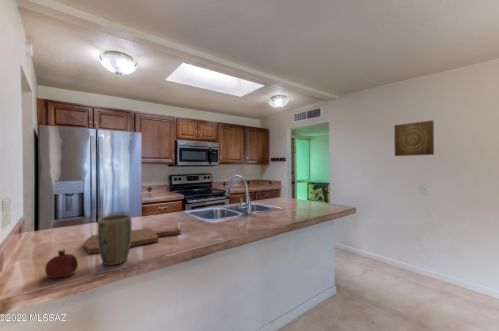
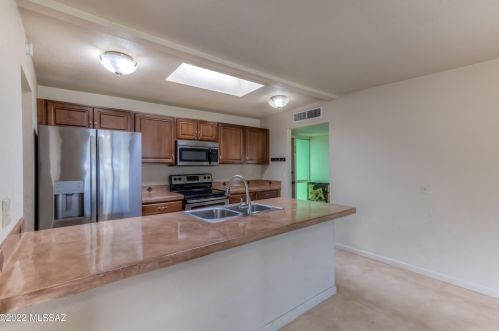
- plant pot (115, 239)
- fruit (62, 261)
- wall art (413, 139)
- cutting board (131, 237)
